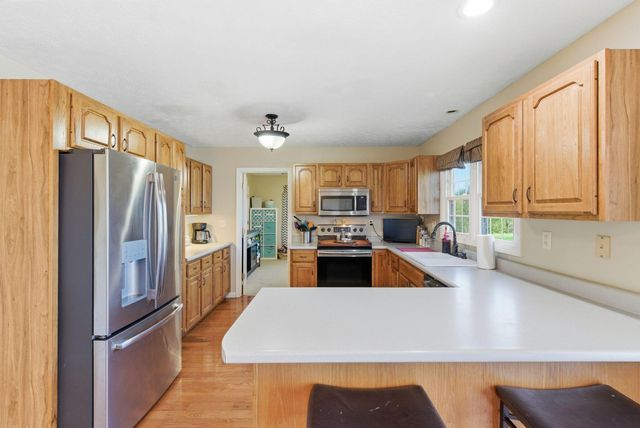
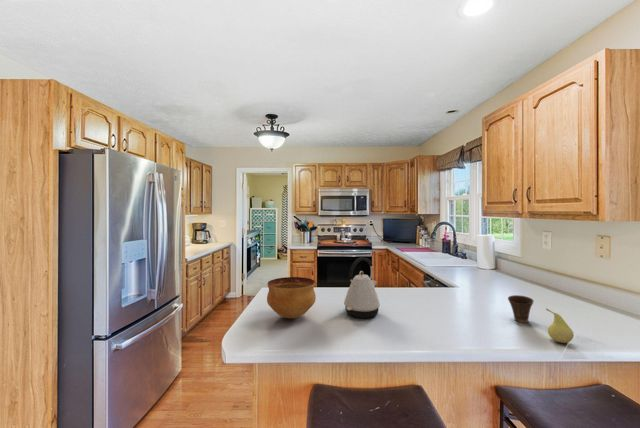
+ bowl (291, 299)
+ fruit (558, 325)
+ cup (520, 309)
+ kettle (362, 285)
